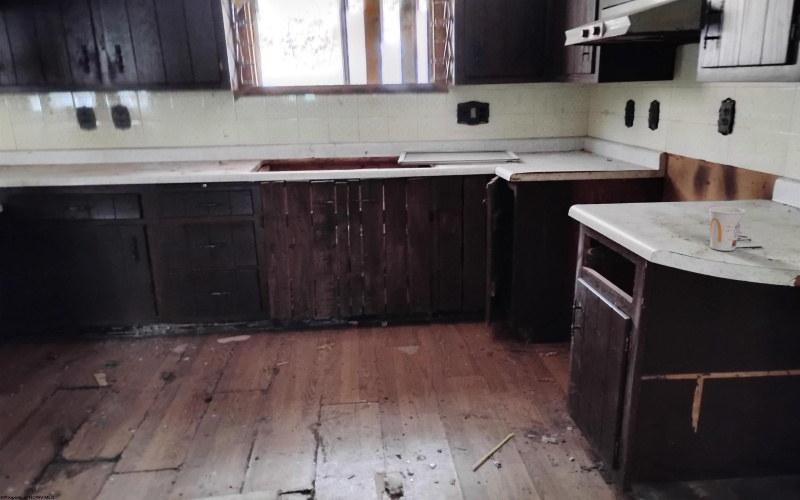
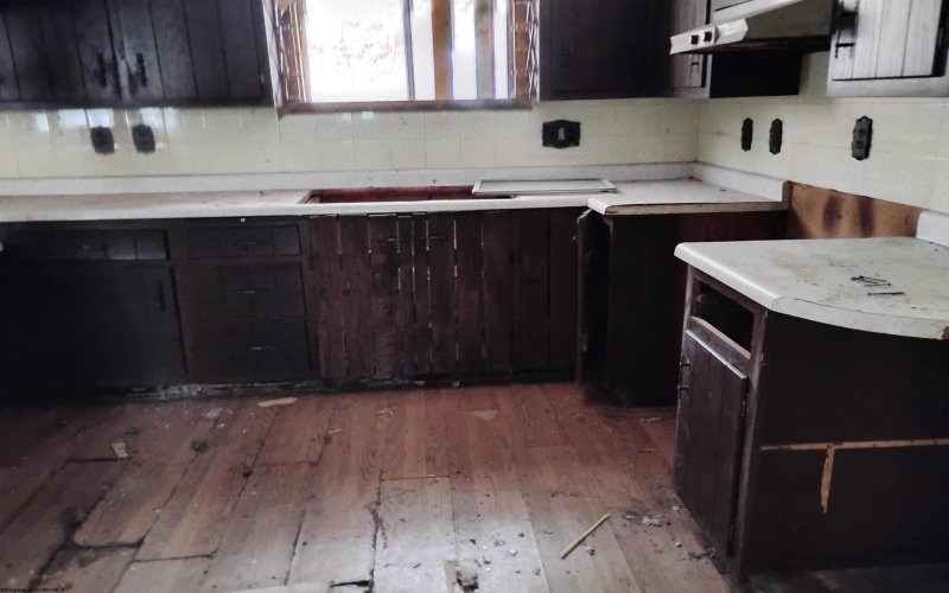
- cup (724, 228)
